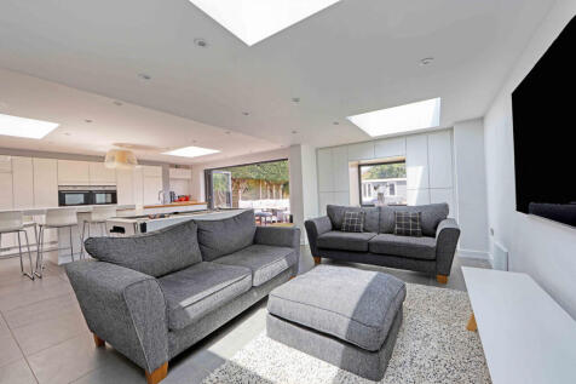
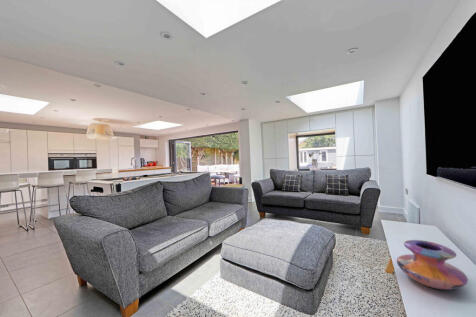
+ decorative vase (428, 263)
